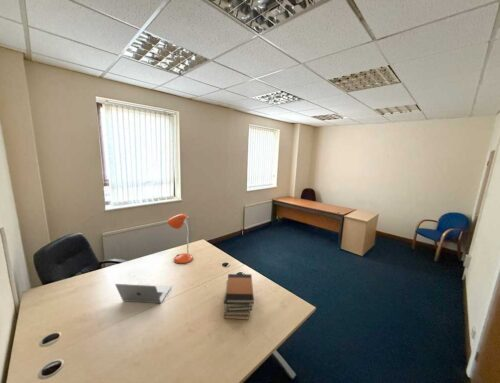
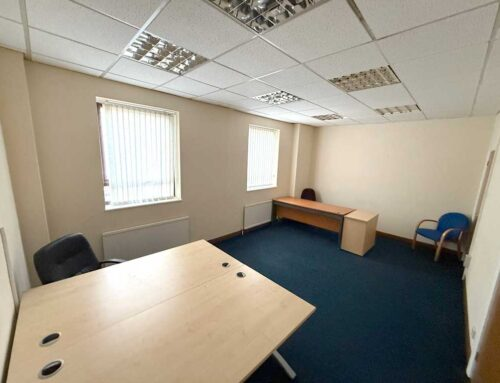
- laptop (145, 285)
- desk lamp (187, 236)
- book stack (238, 294)
